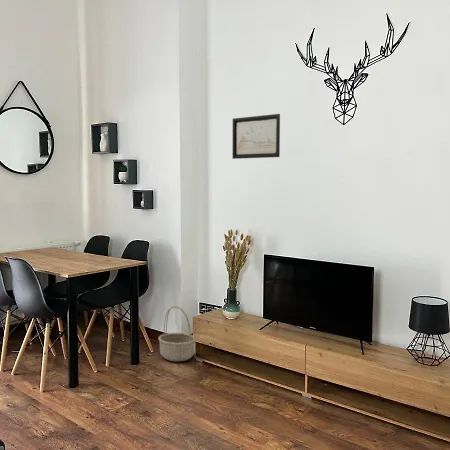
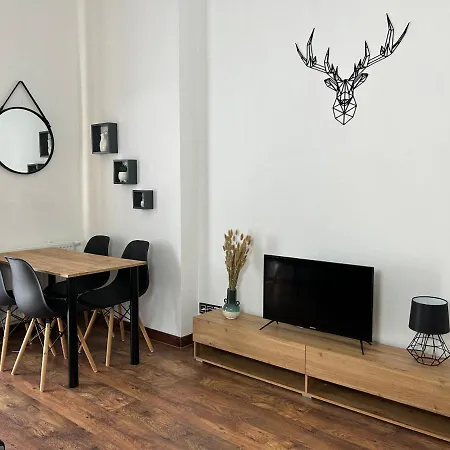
- wall art (255, 137)
- basket (176, 333)
